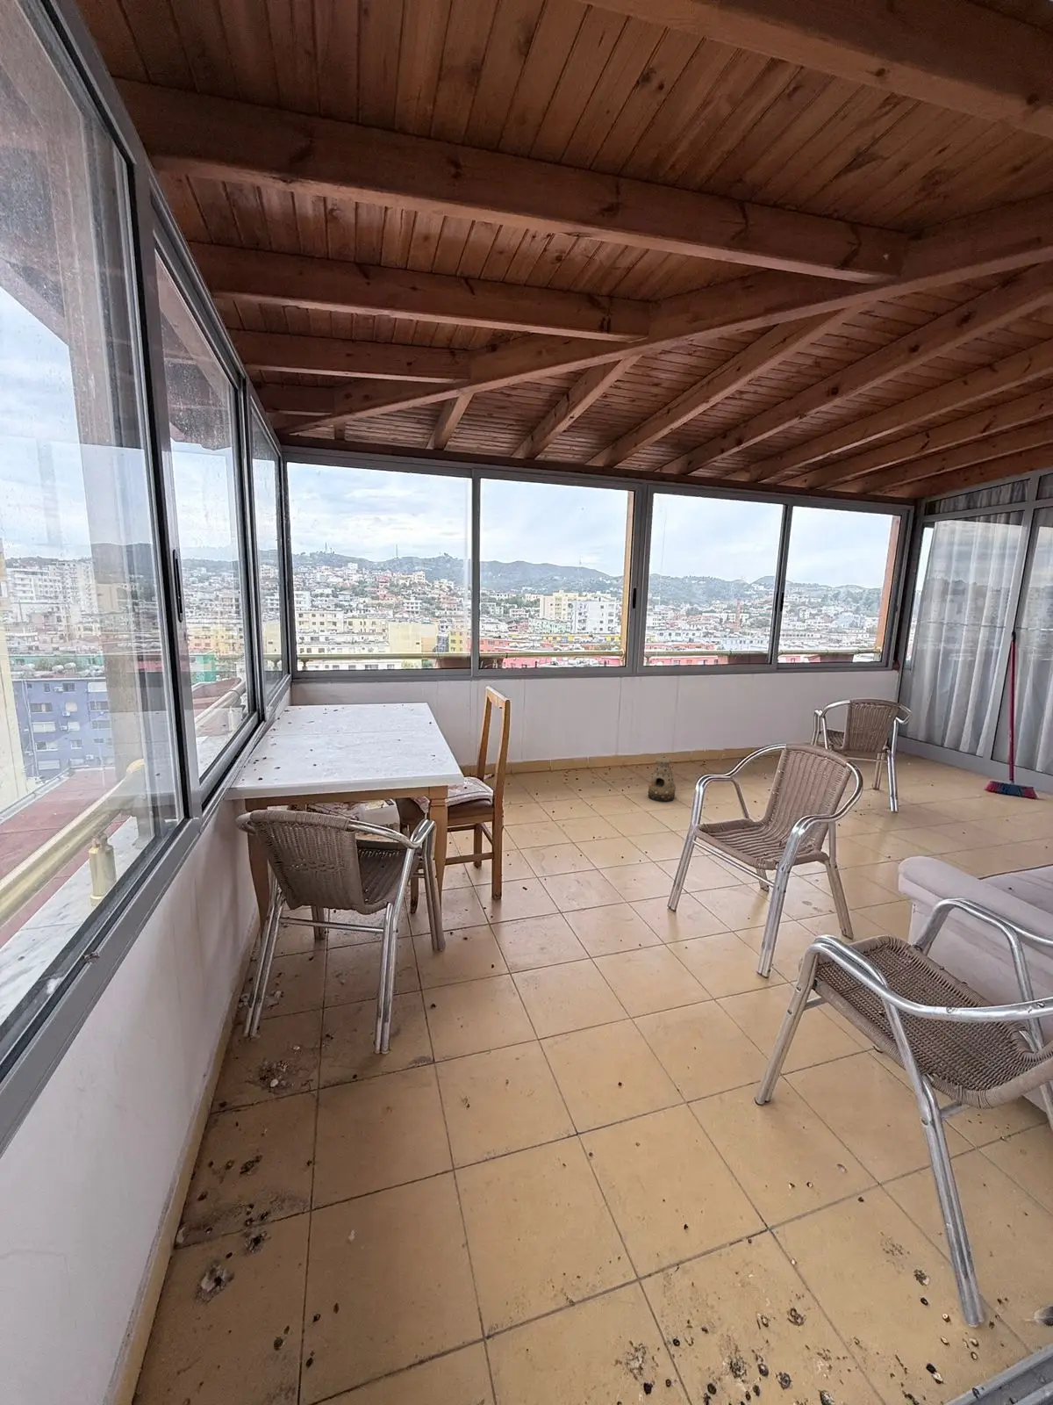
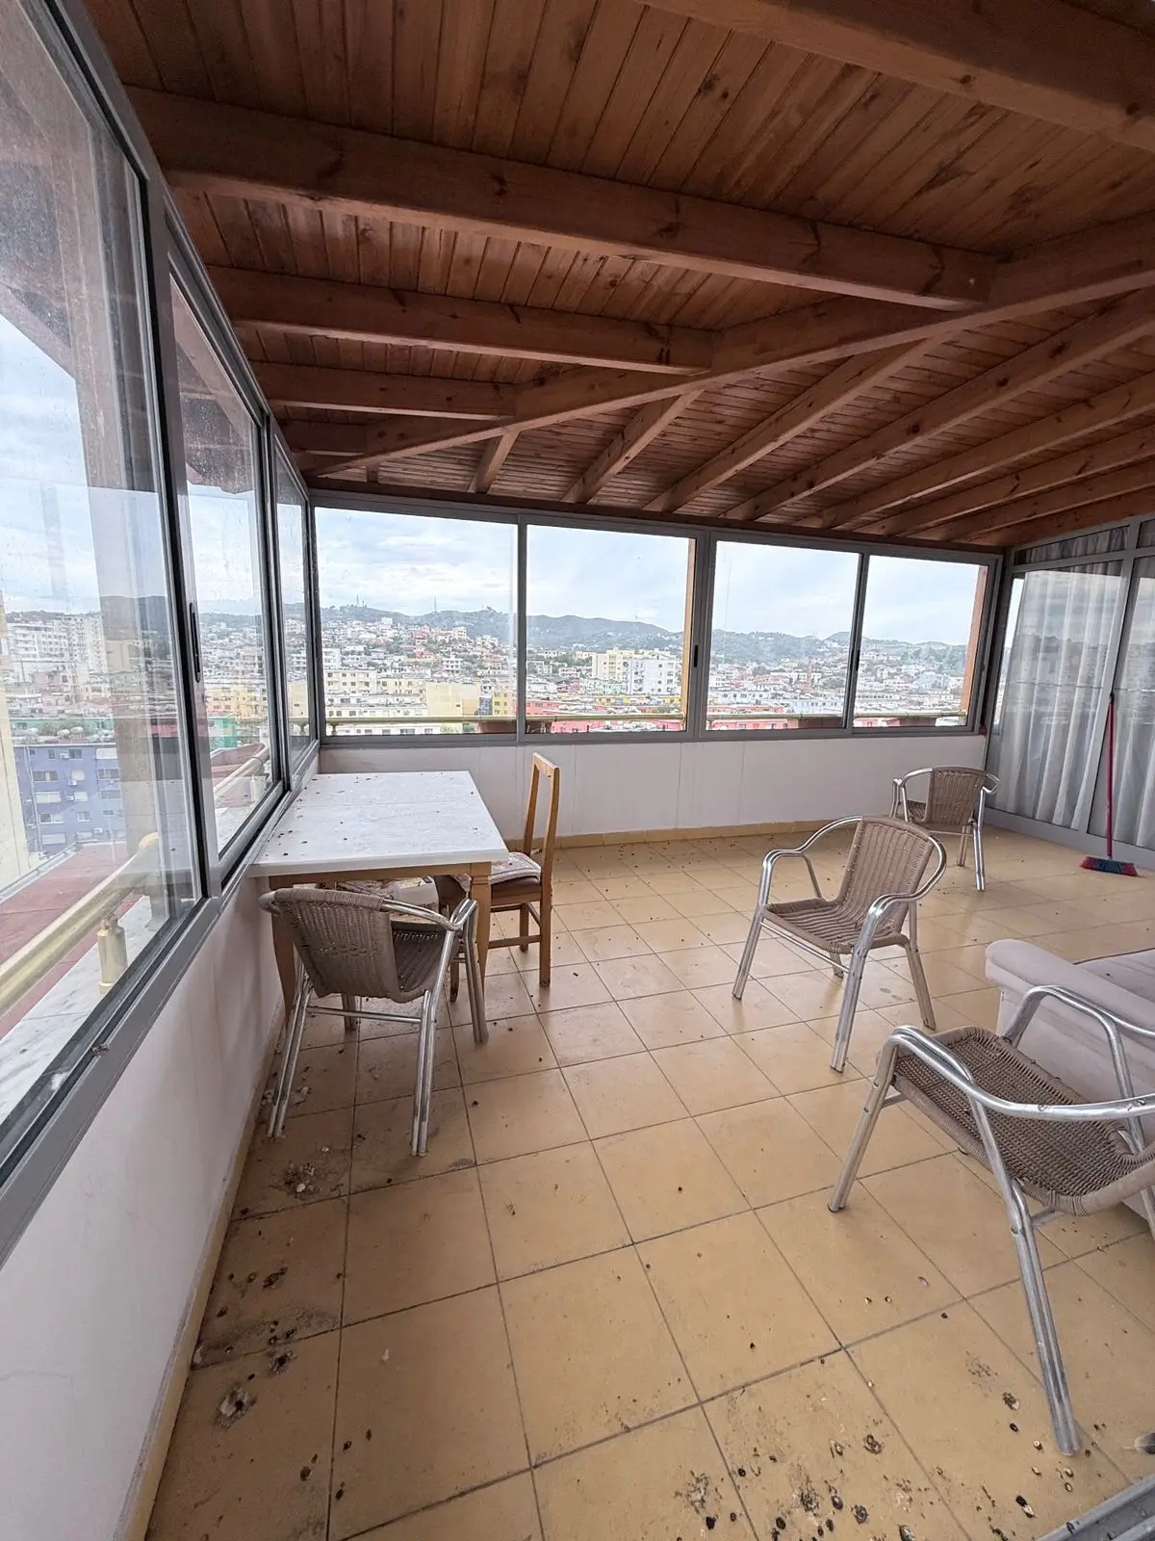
- lantern (663, 777)
